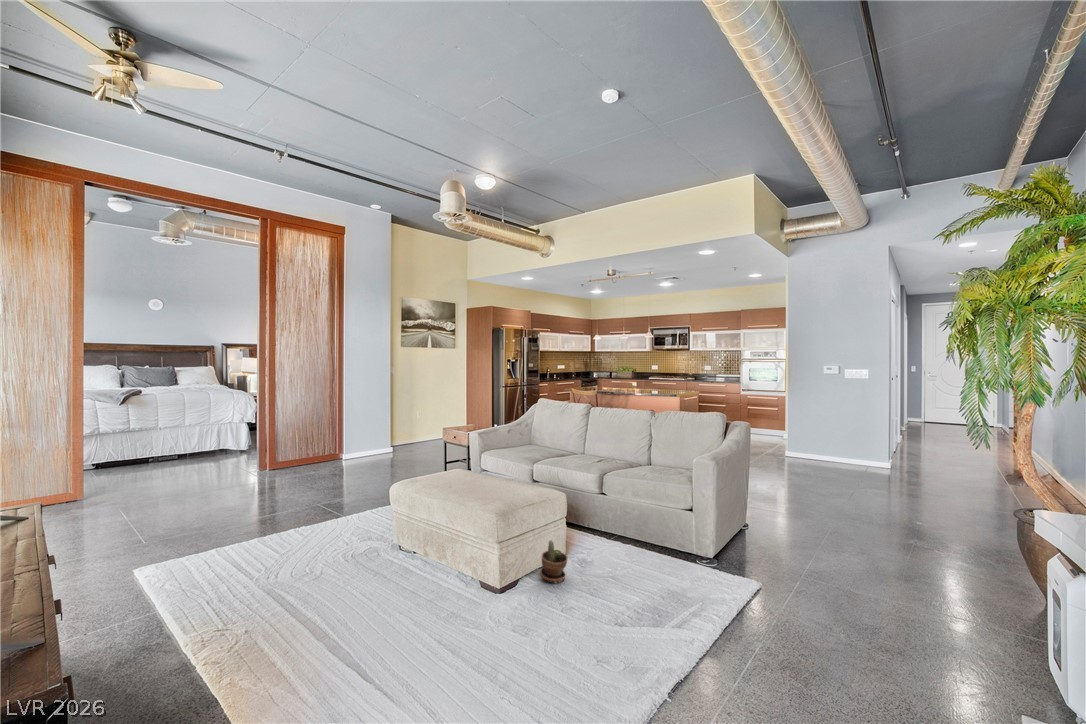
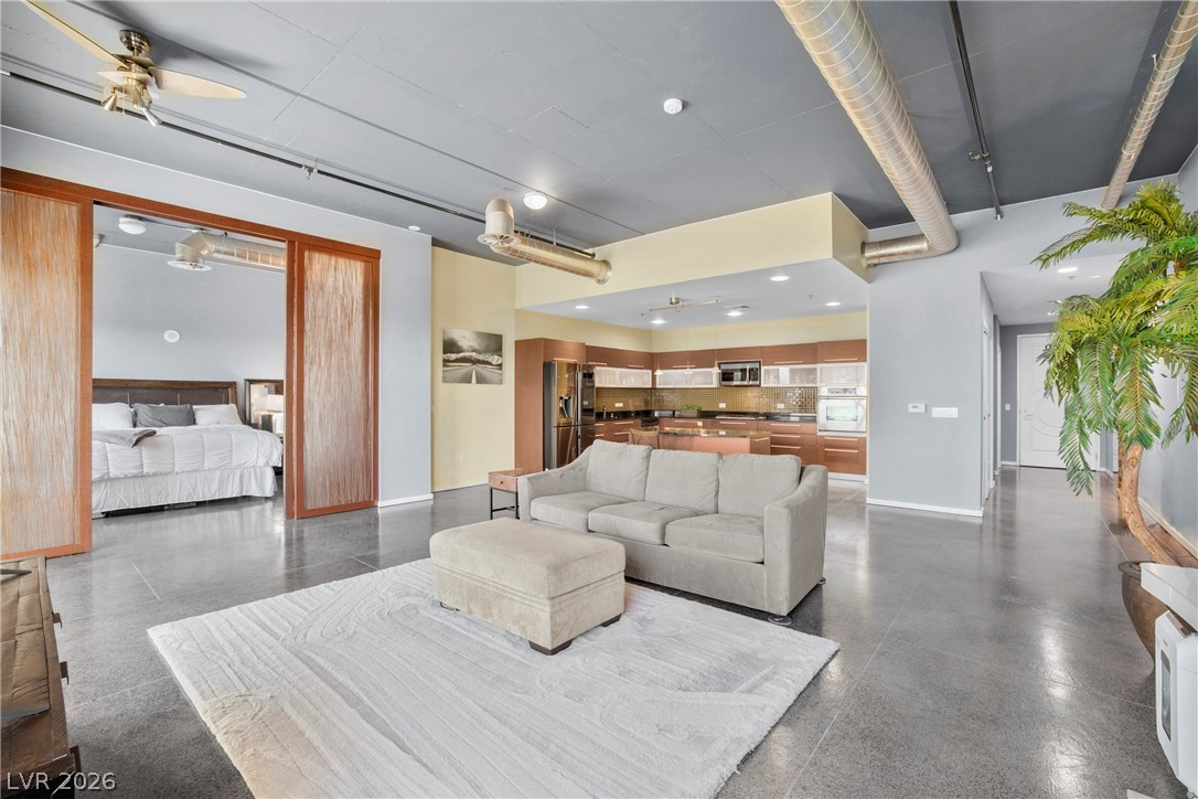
- potted plant (553, 557)
